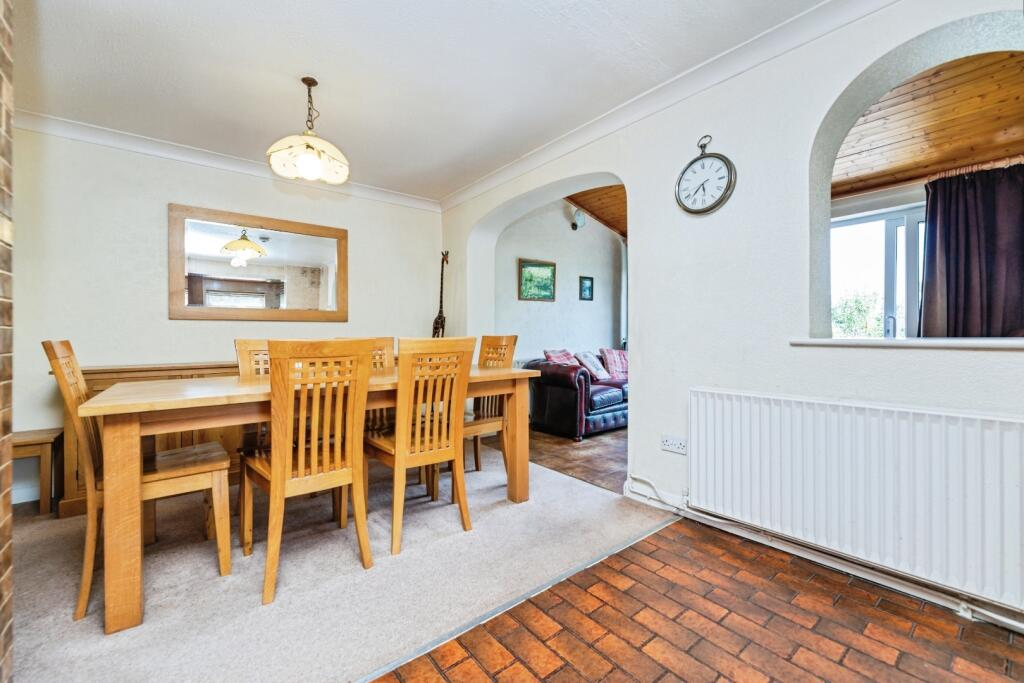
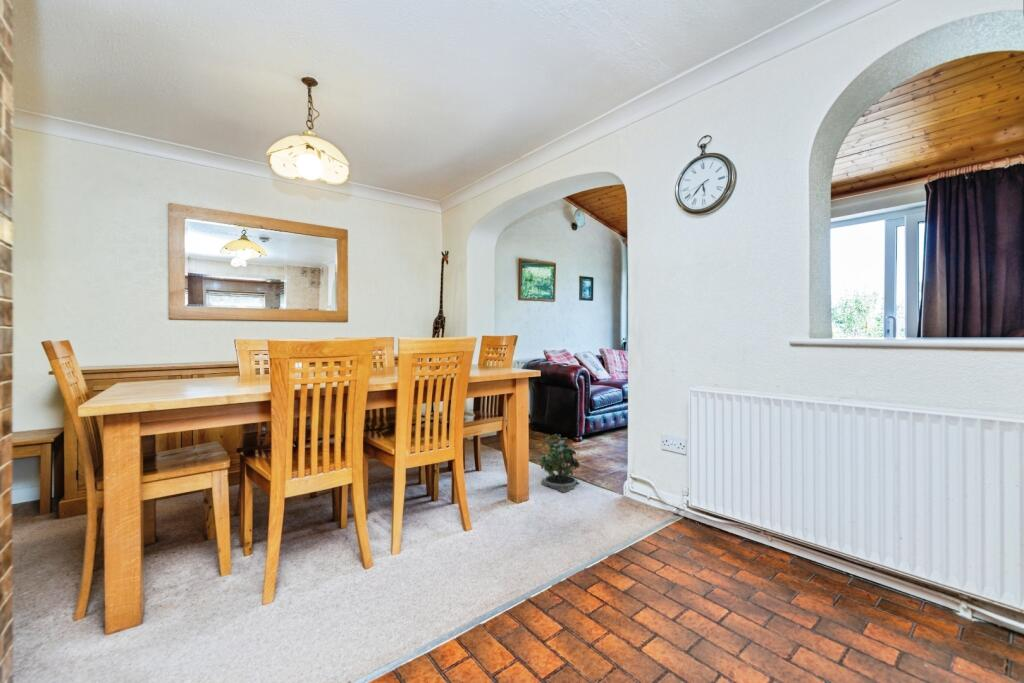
+ potted plant (558, 458)
